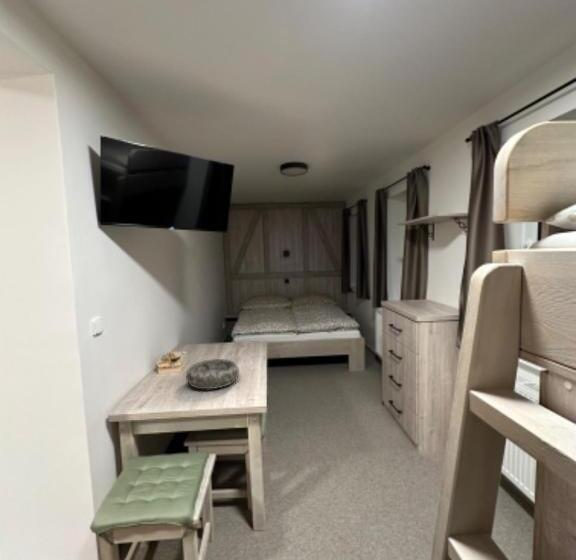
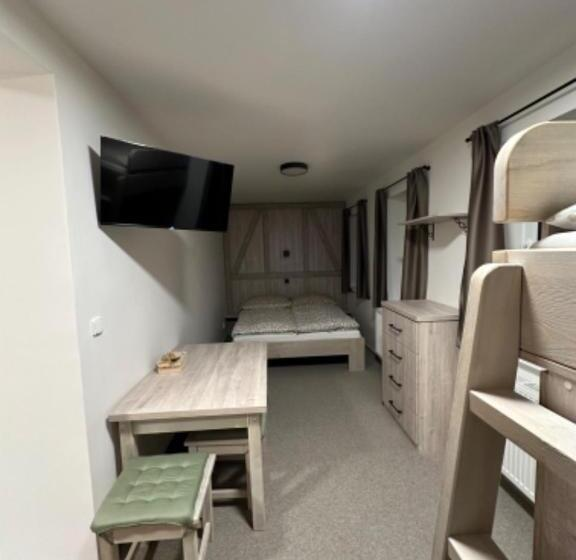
- decorative bowl (213, 373)
